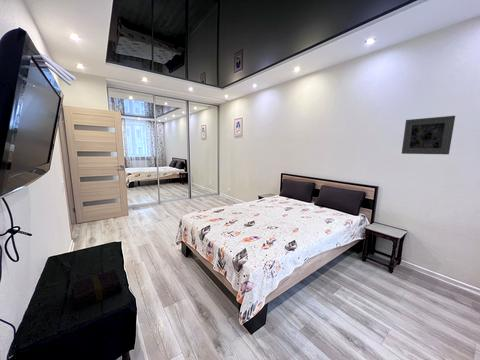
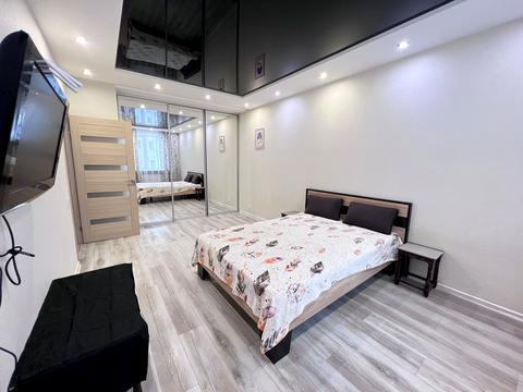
- book (97, 287)
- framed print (426, 136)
